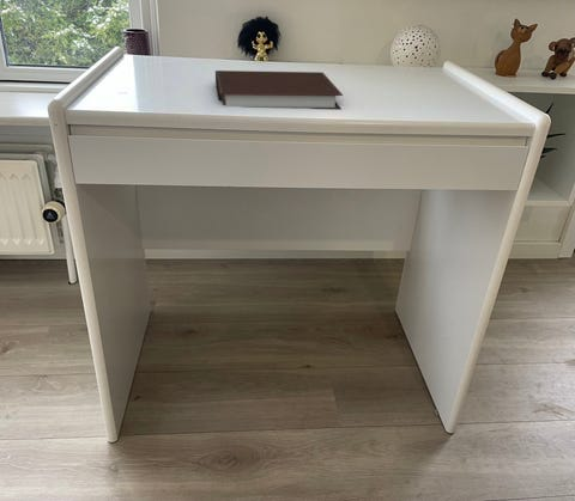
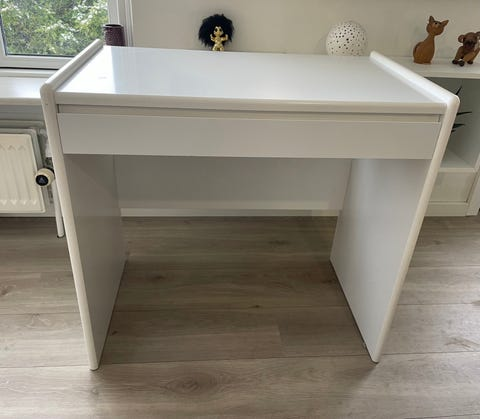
- notebook (274, 88)
